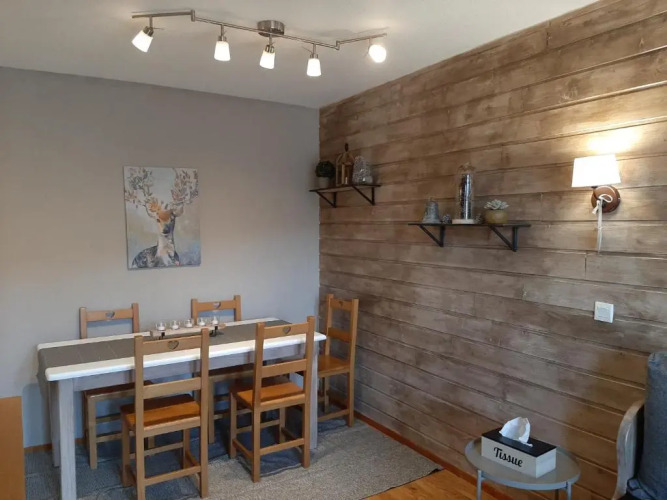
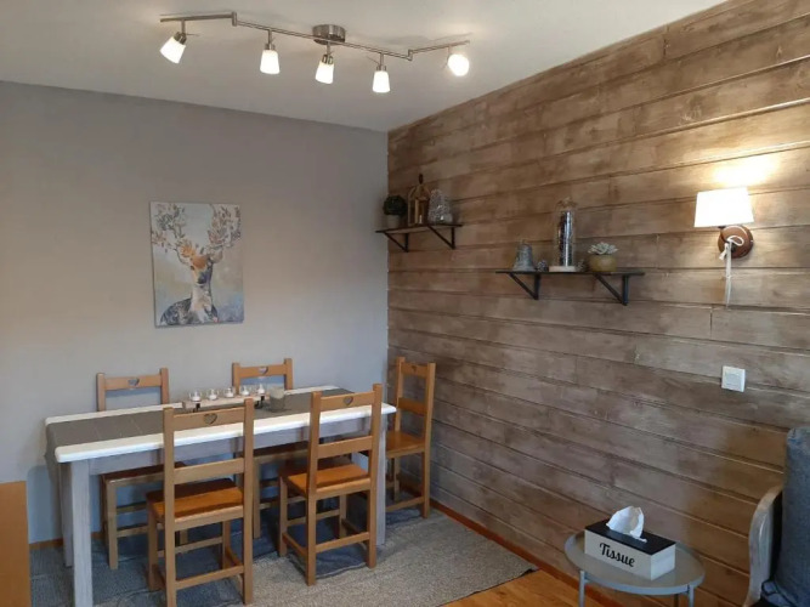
+ mug (281, 398)
